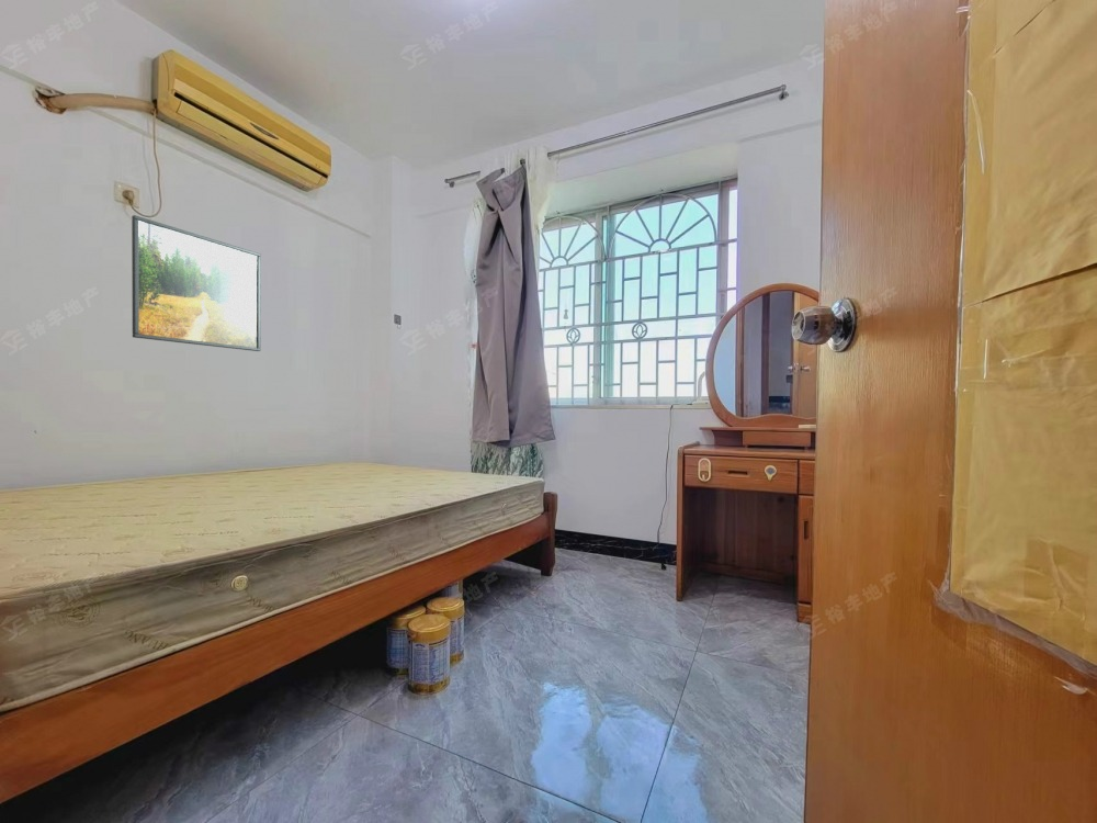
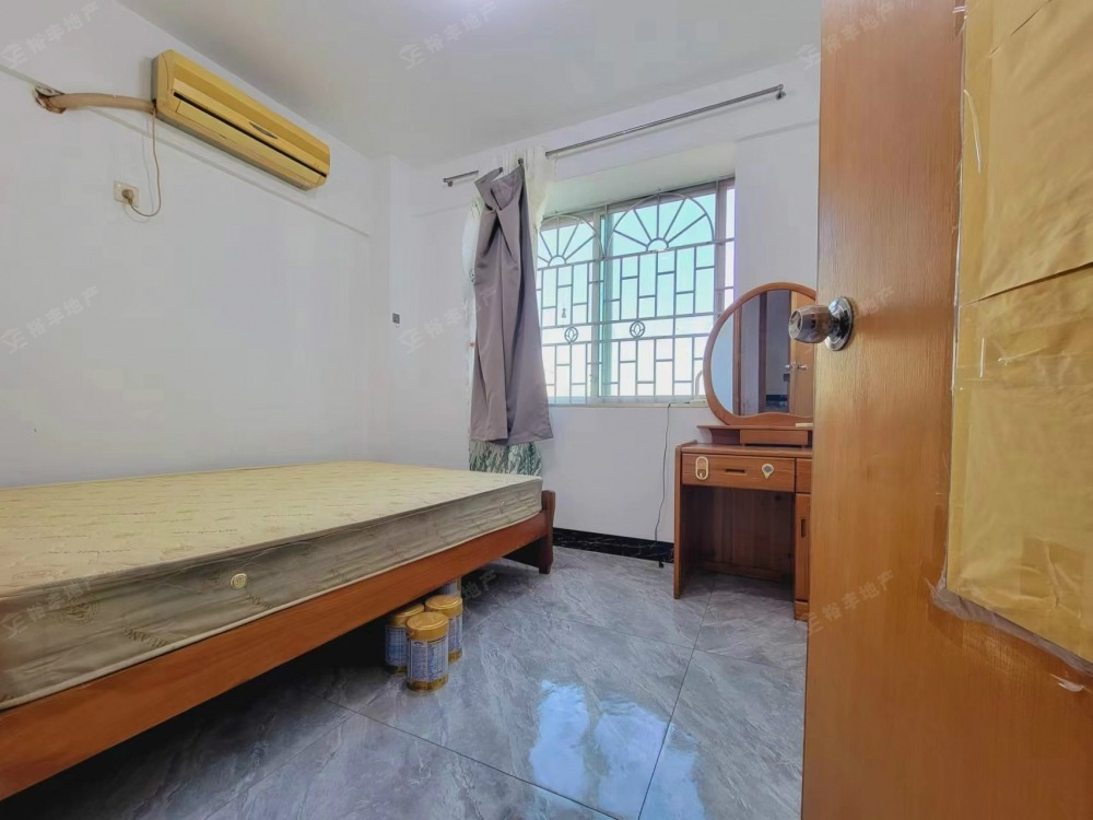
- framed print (203, 291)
